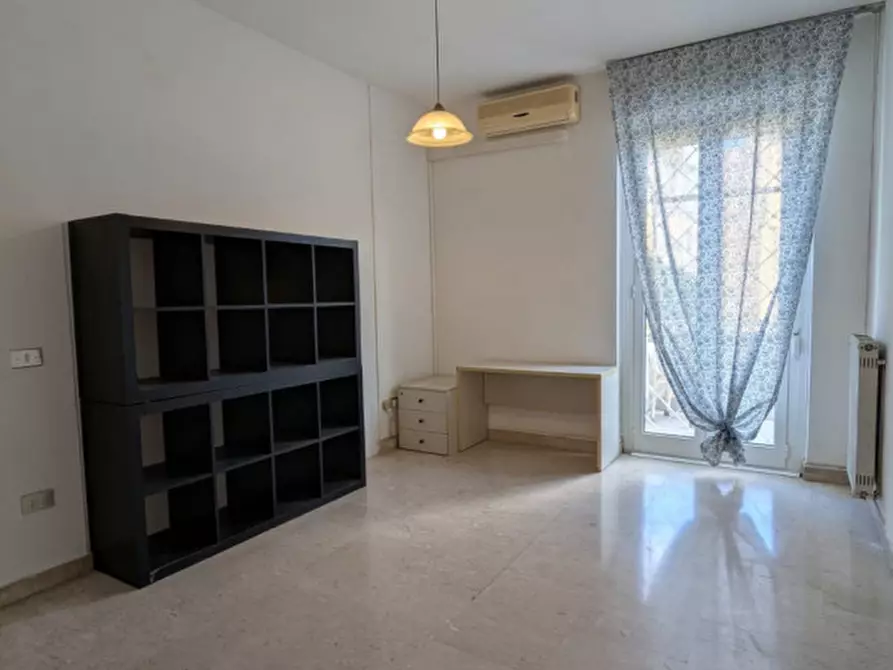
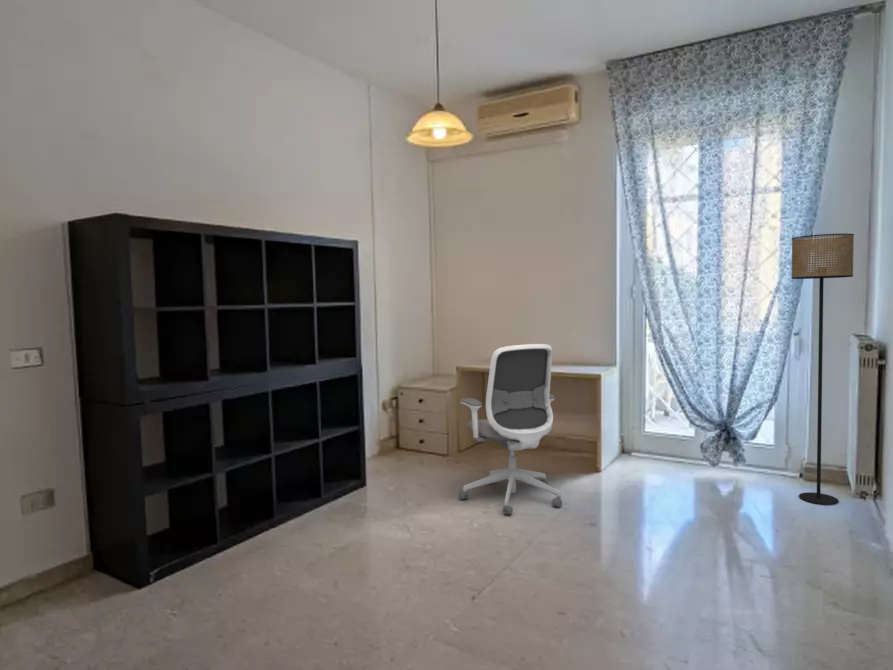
+ floor lamp (820, 369)
+ office chair (508, 420)
